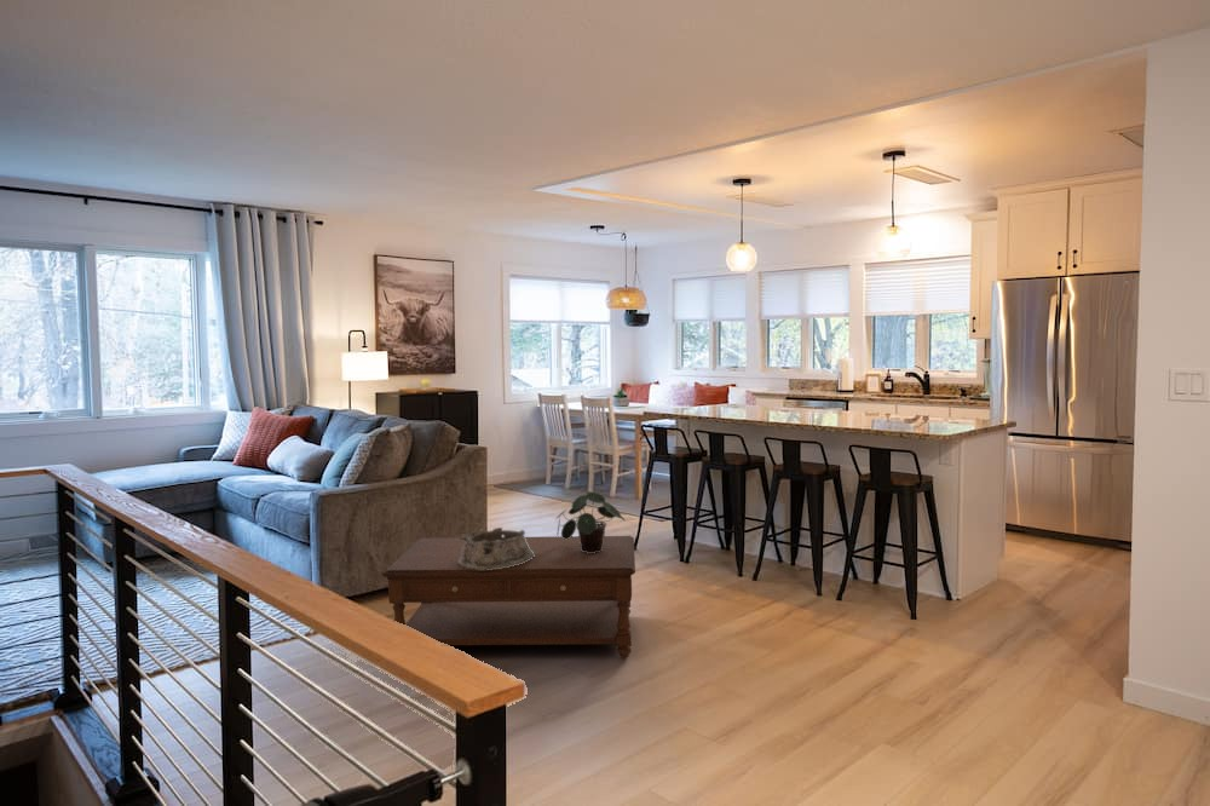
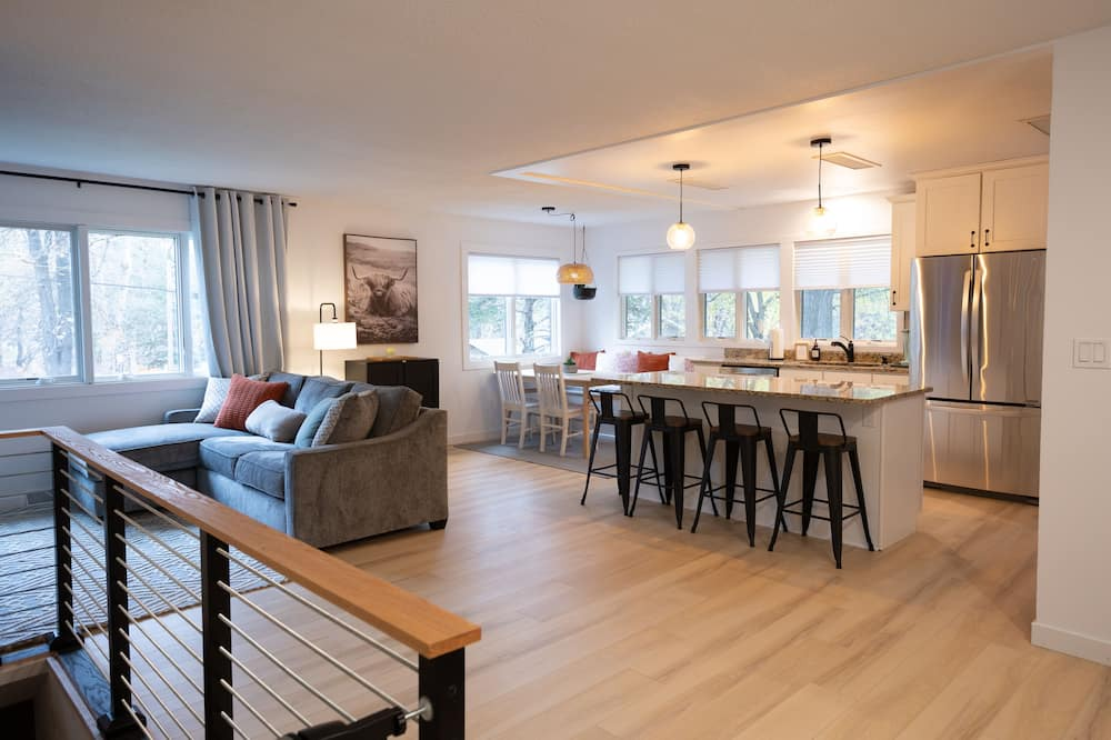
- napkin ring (495, 546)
- potted plant (589, 520)
- coffee table (518, 593)
